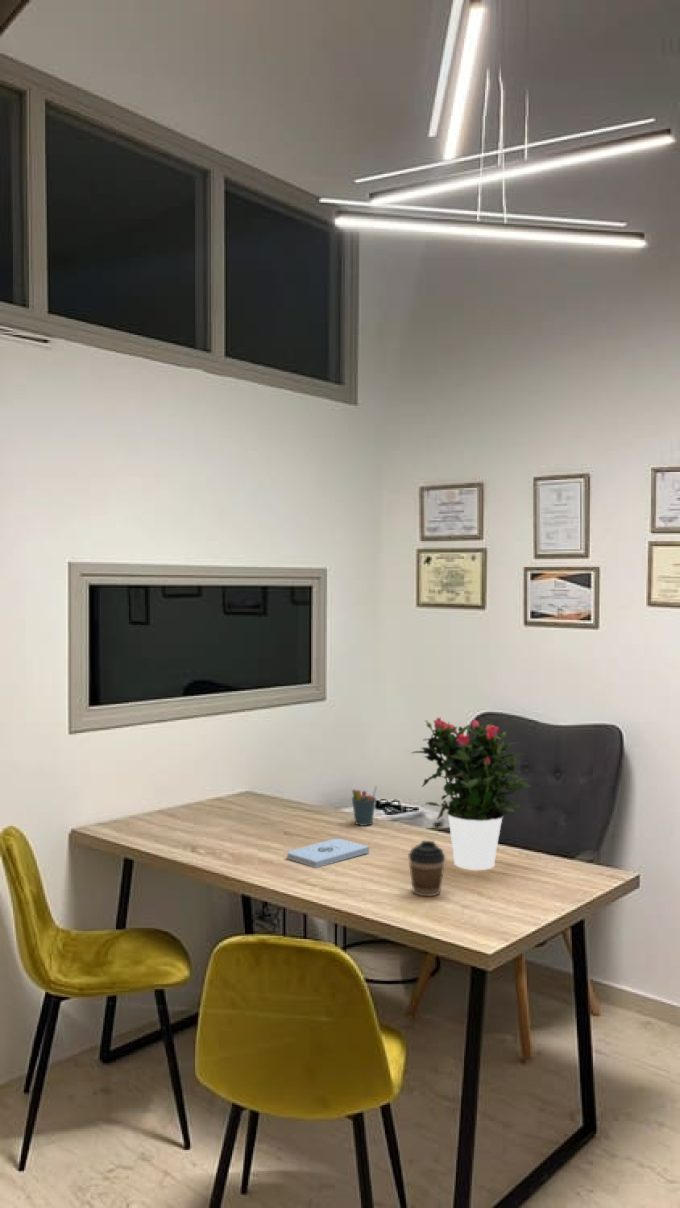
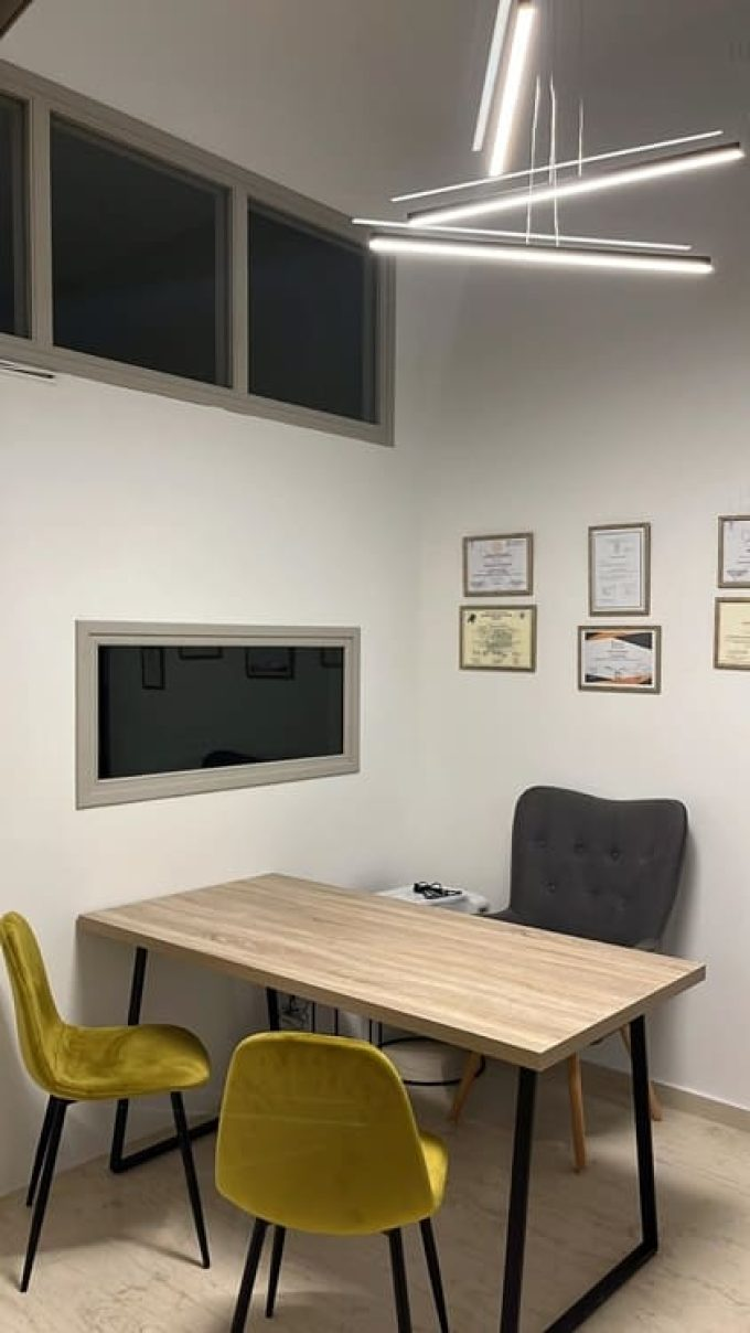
- notepad (327, 852)
- pen holder (363, 804)
- coffee cup (426, 867)
- potted flower (471, 791)
